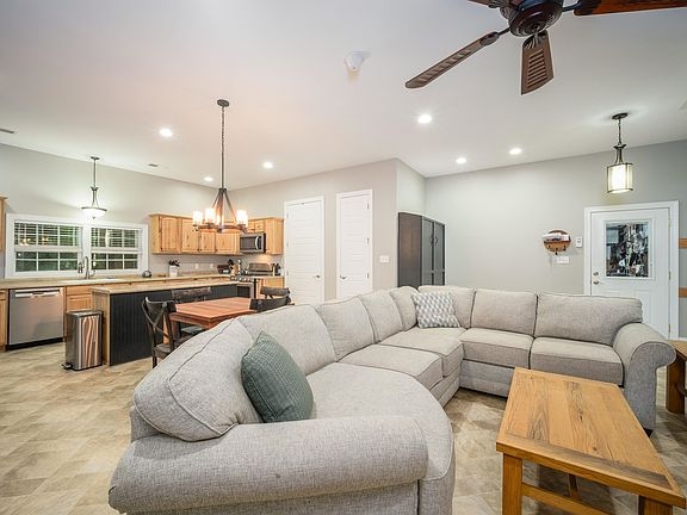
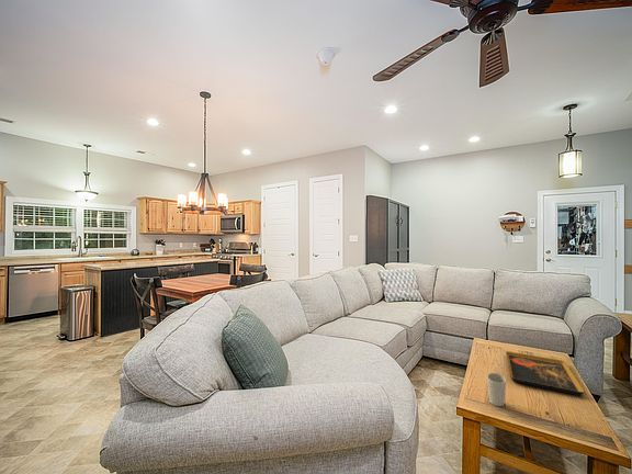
+ cup (496, 390)
+ decorative tray (539, 370)
